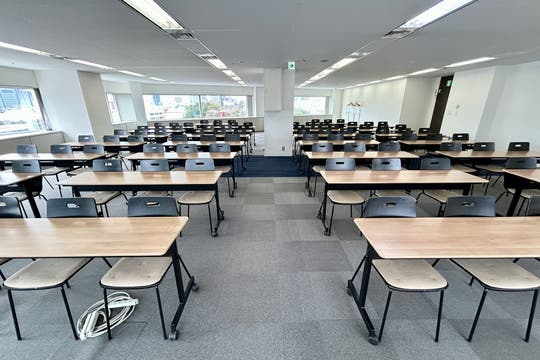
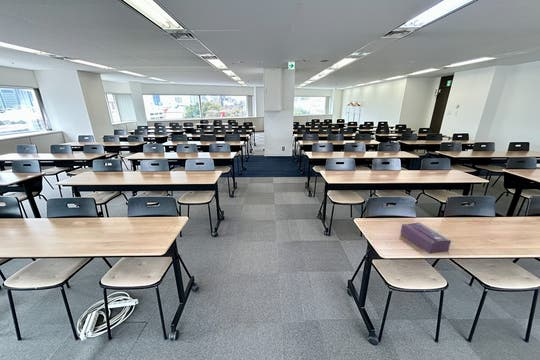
+ tissue box (423, 236)
